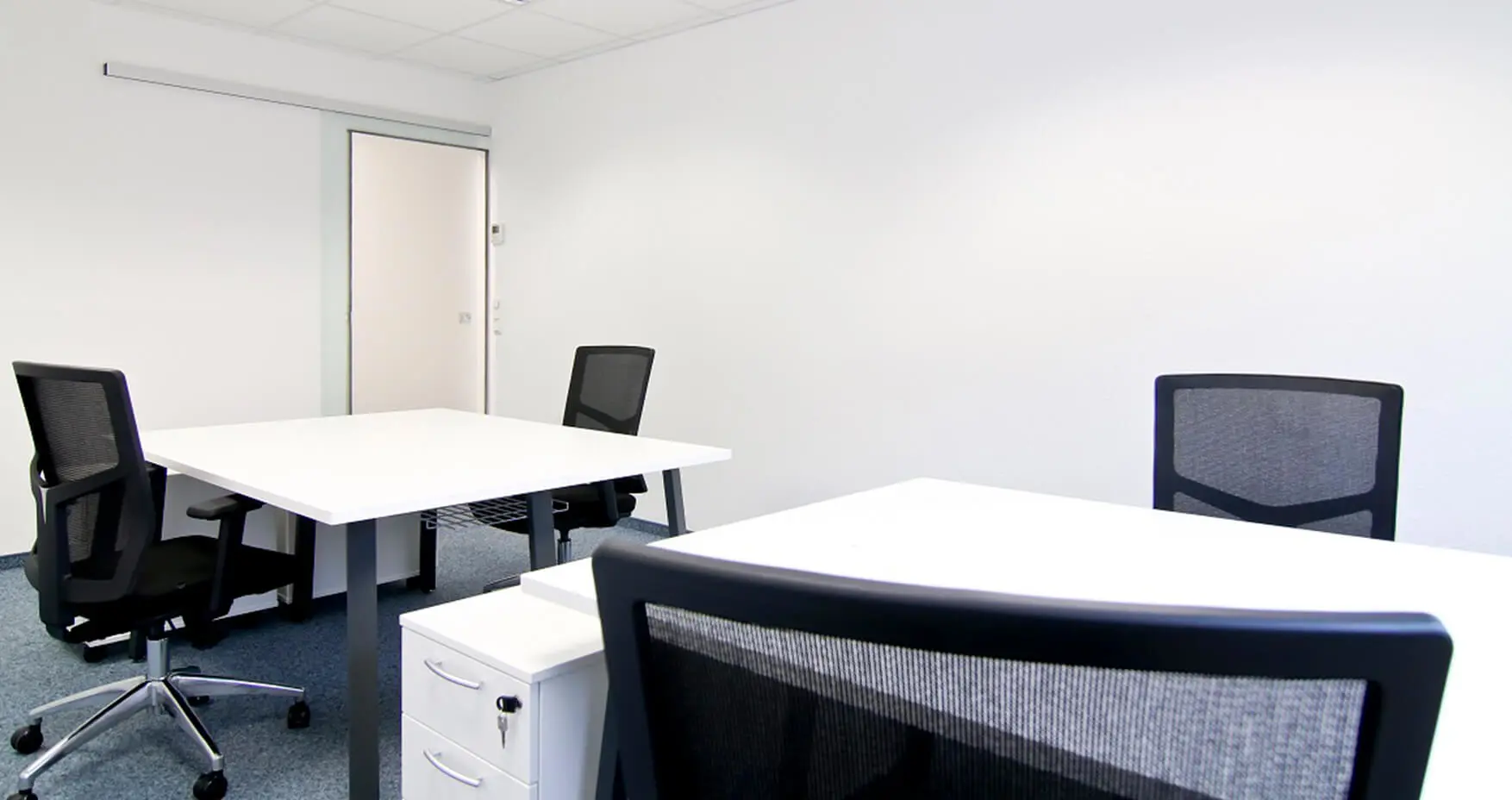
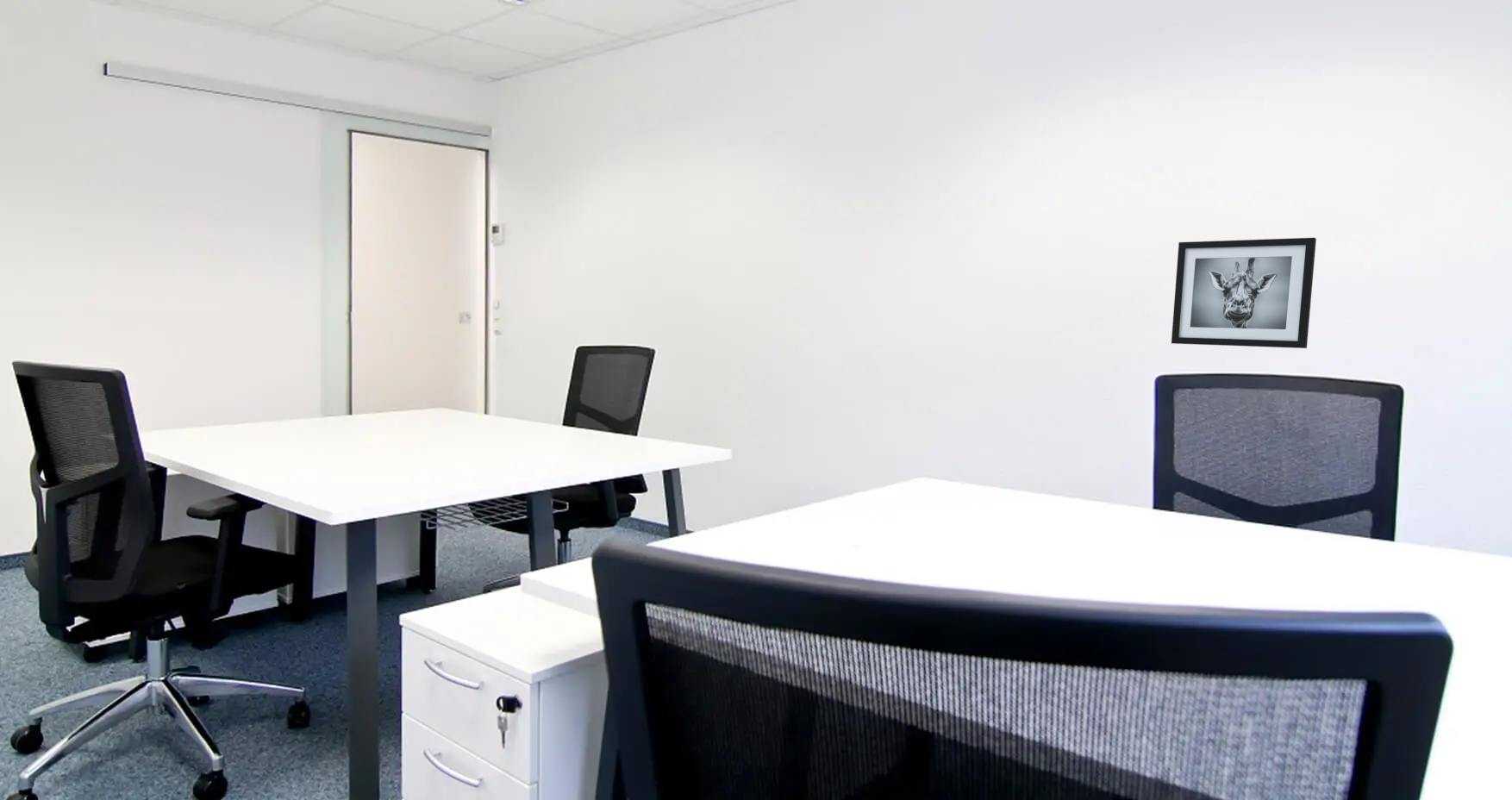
+ wall art (1240, 293)
